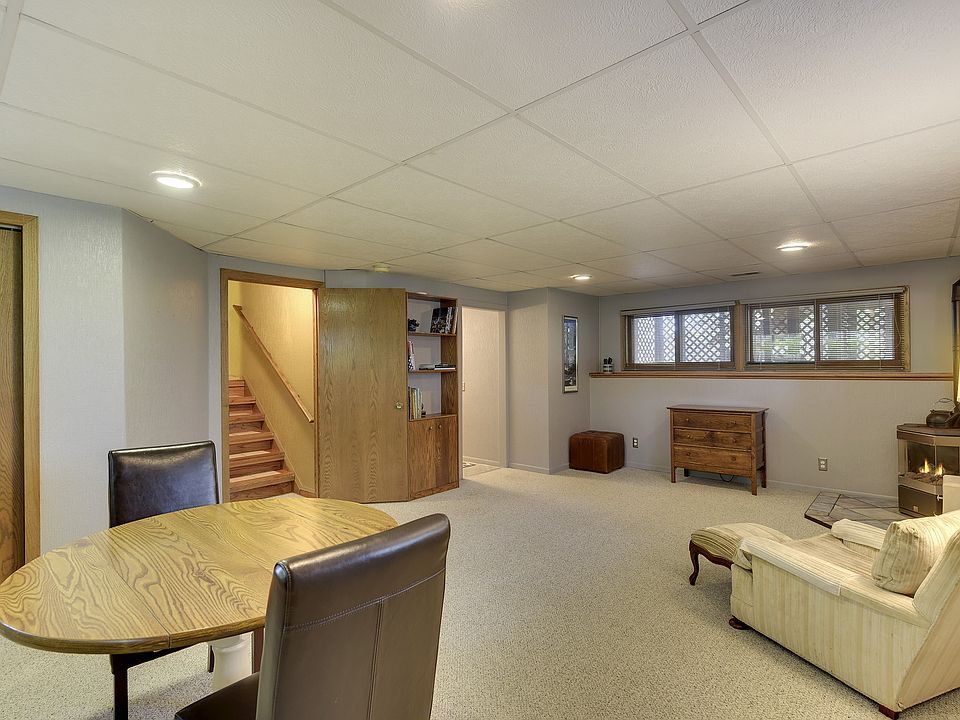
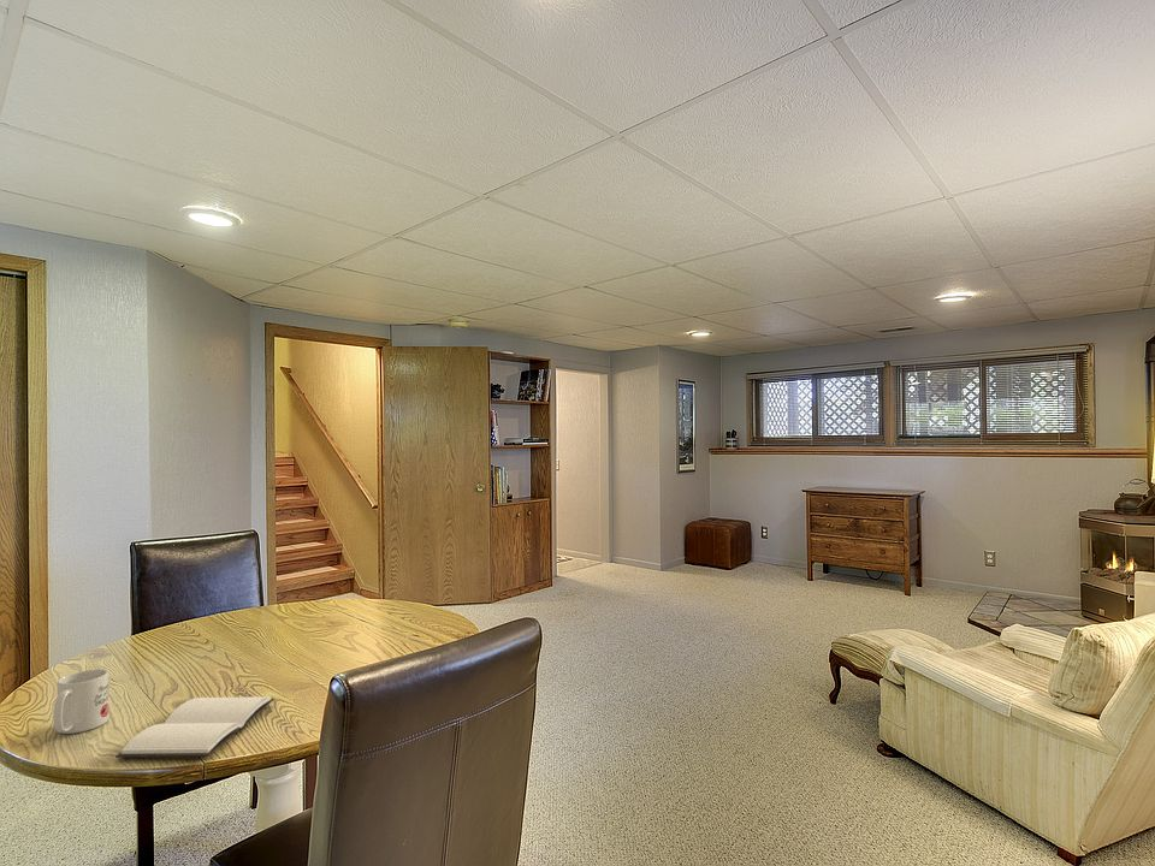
+ mug (77, 704)
+ book (202, 722)
